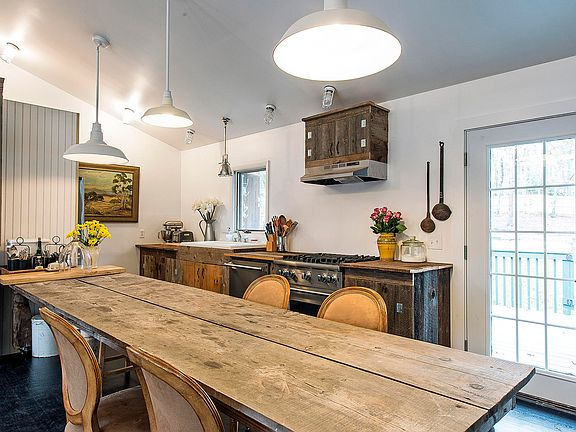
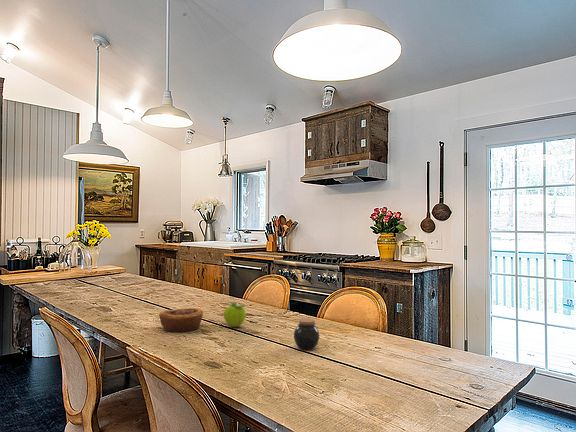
+ pastry (181, 318)
+ jar (306, 333)
+ fruit (234, 314)
